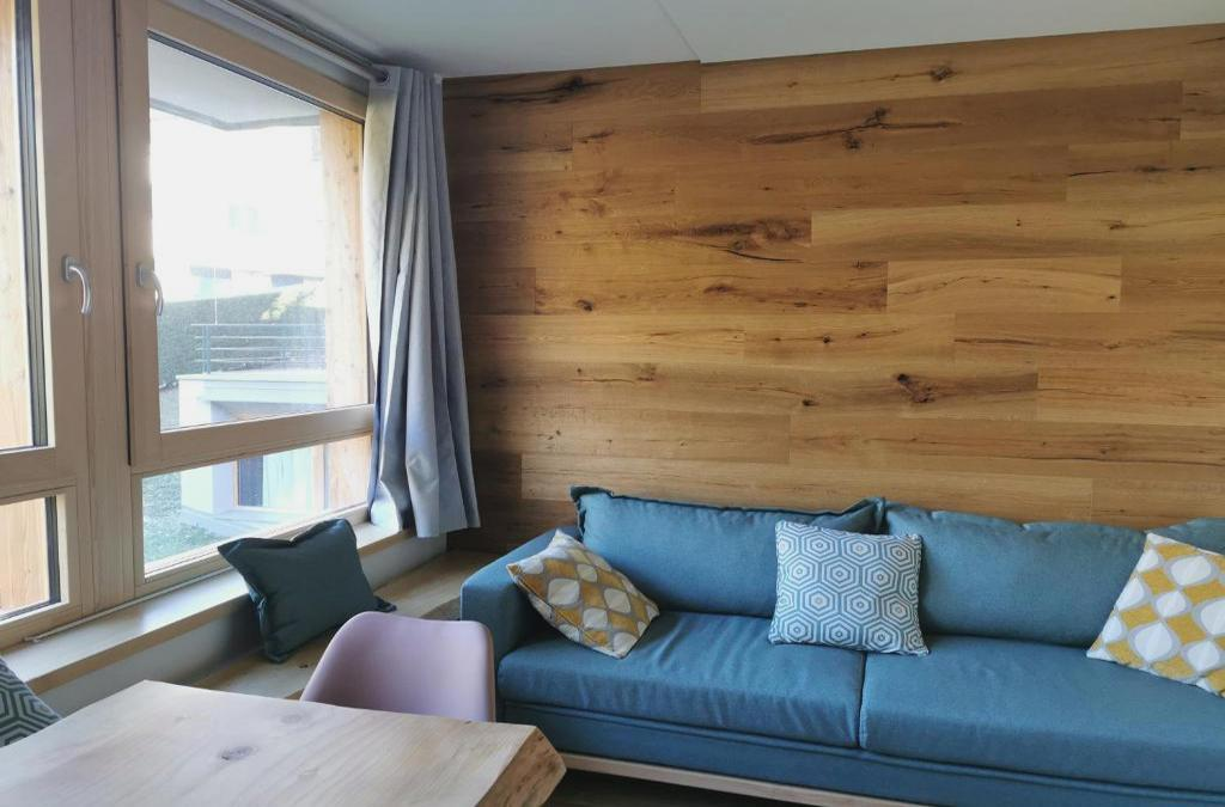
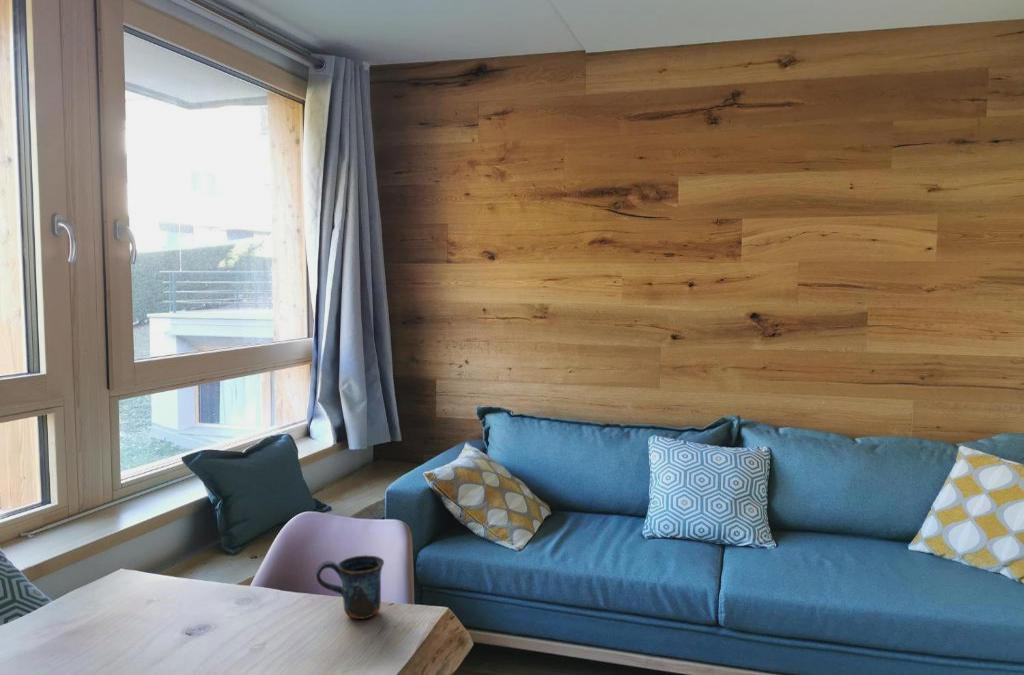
+ mug (352, 585)
